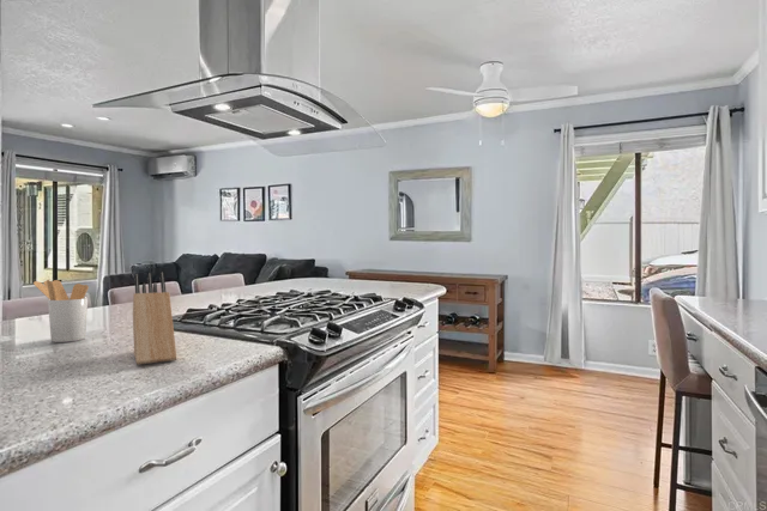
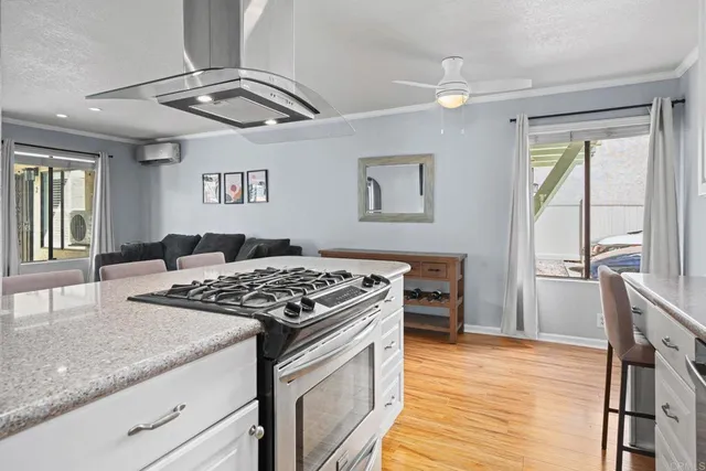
- utensil holder (61, 308)
- knife block (152, 312)
